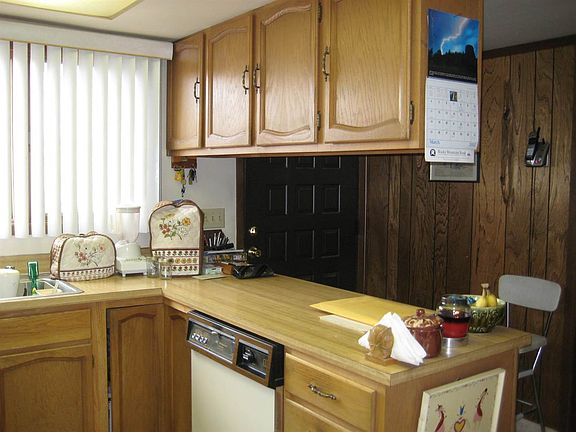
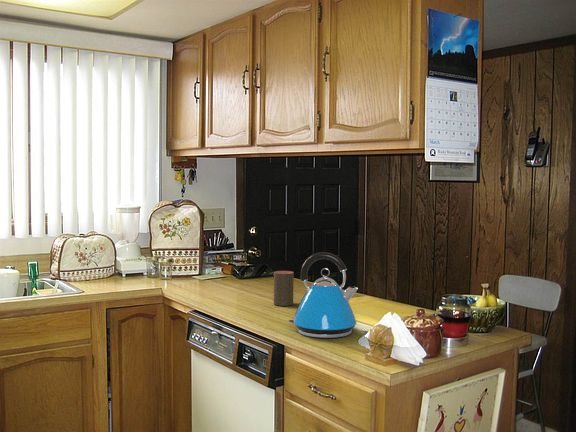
+ cup (283, 288)
+ kettle (322, 291)
